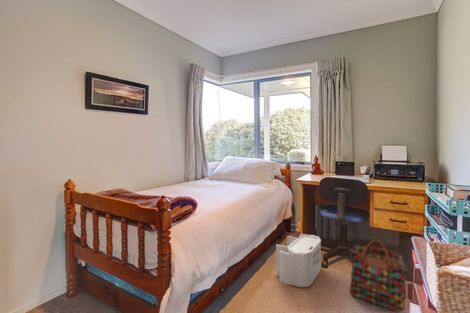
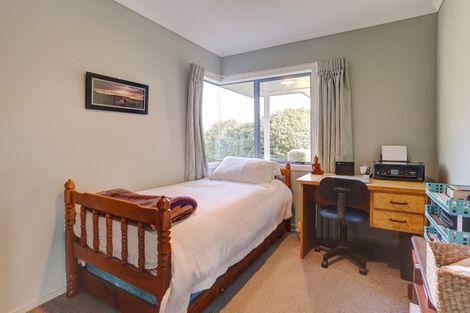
- backpack (375, 269)
- air purifier (298, 256)
